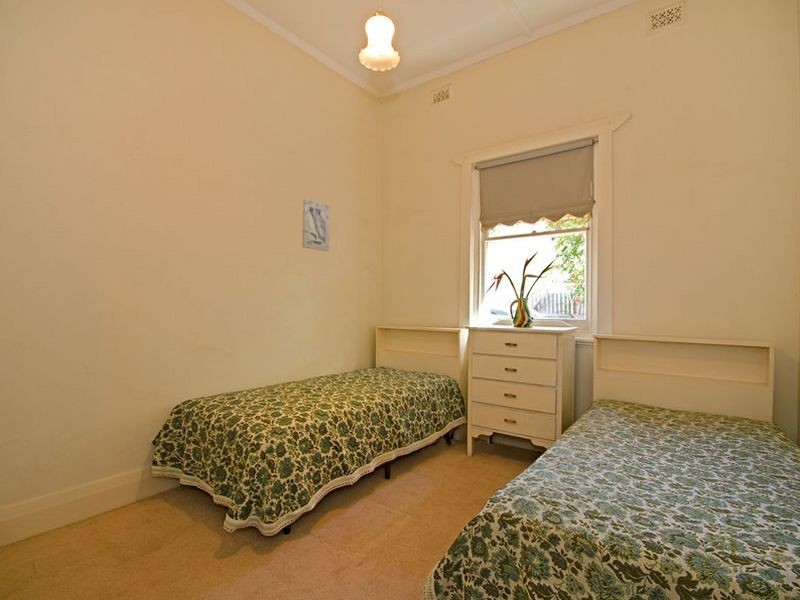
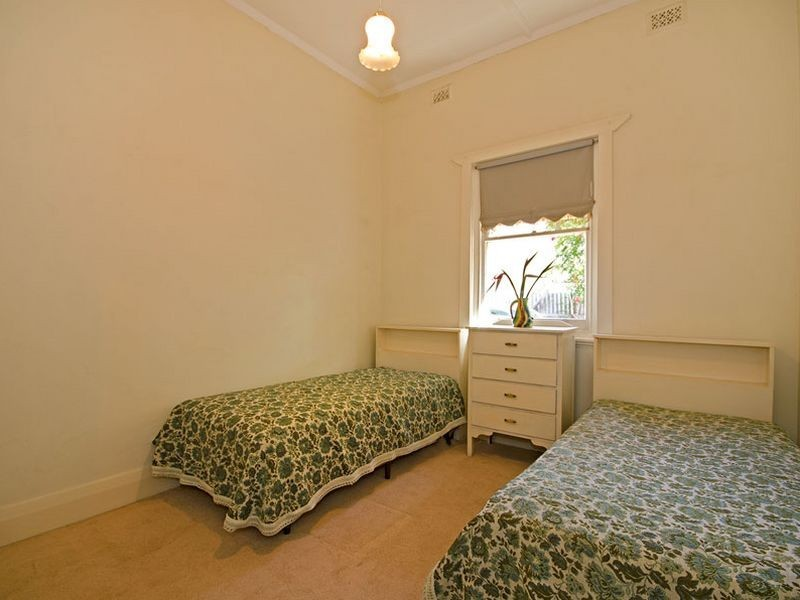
- wall art (316, 225)
